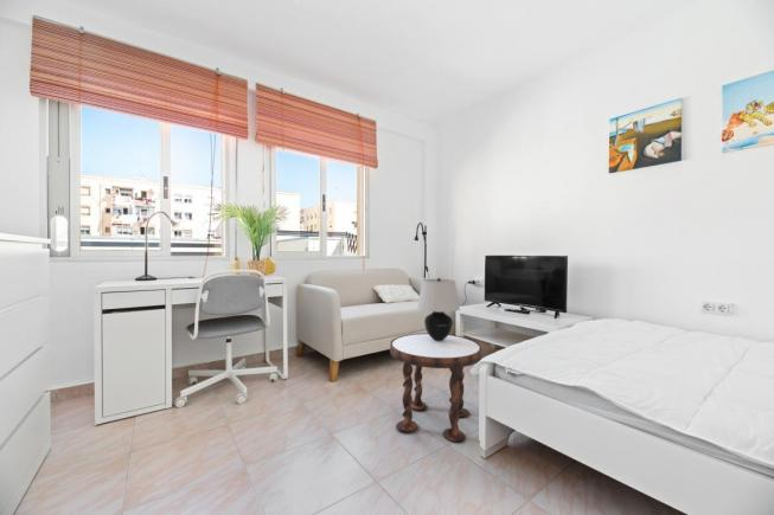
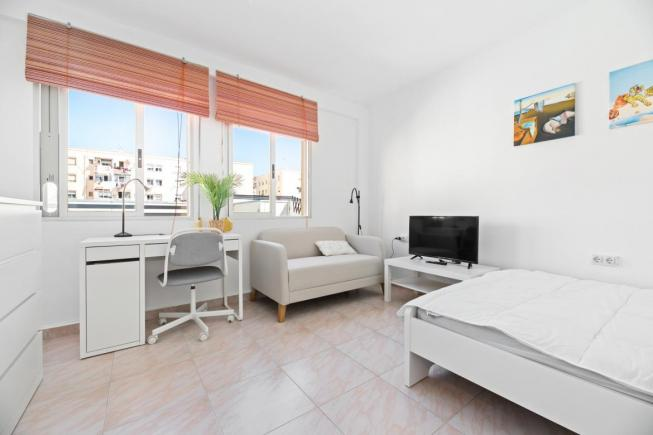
- table lamp (437, 308)
- side table (421, 380)
